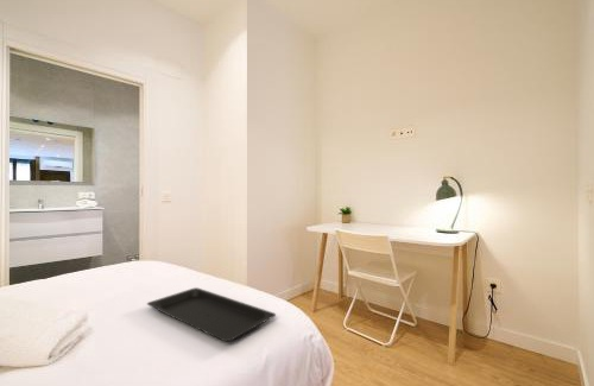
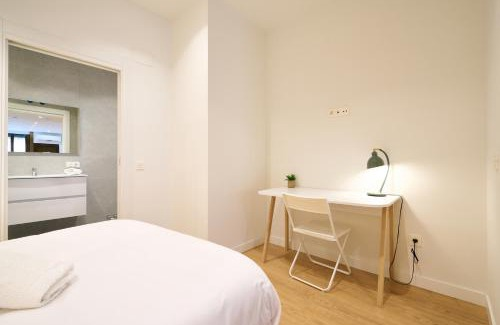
- serving tray (208, 311)
